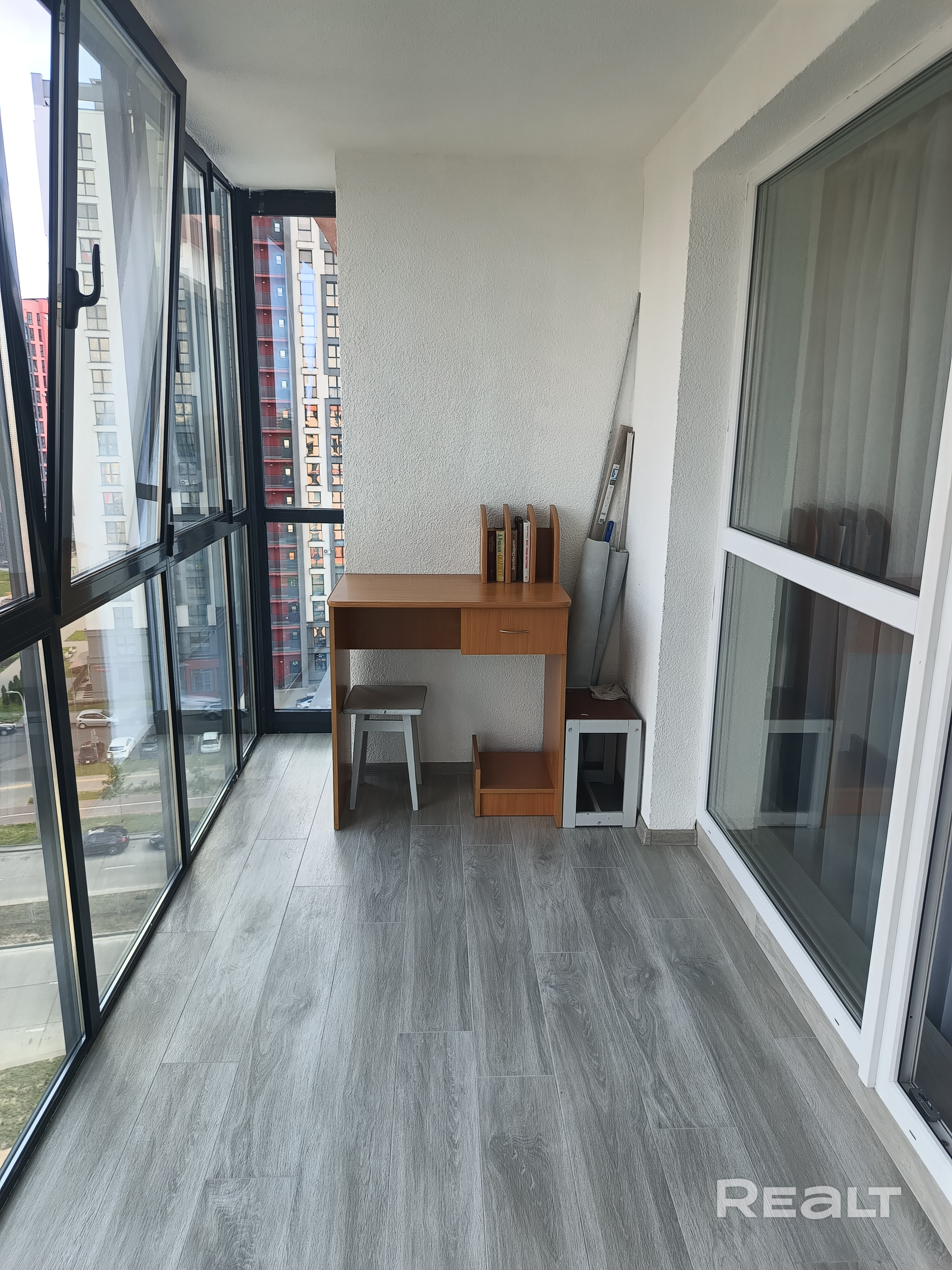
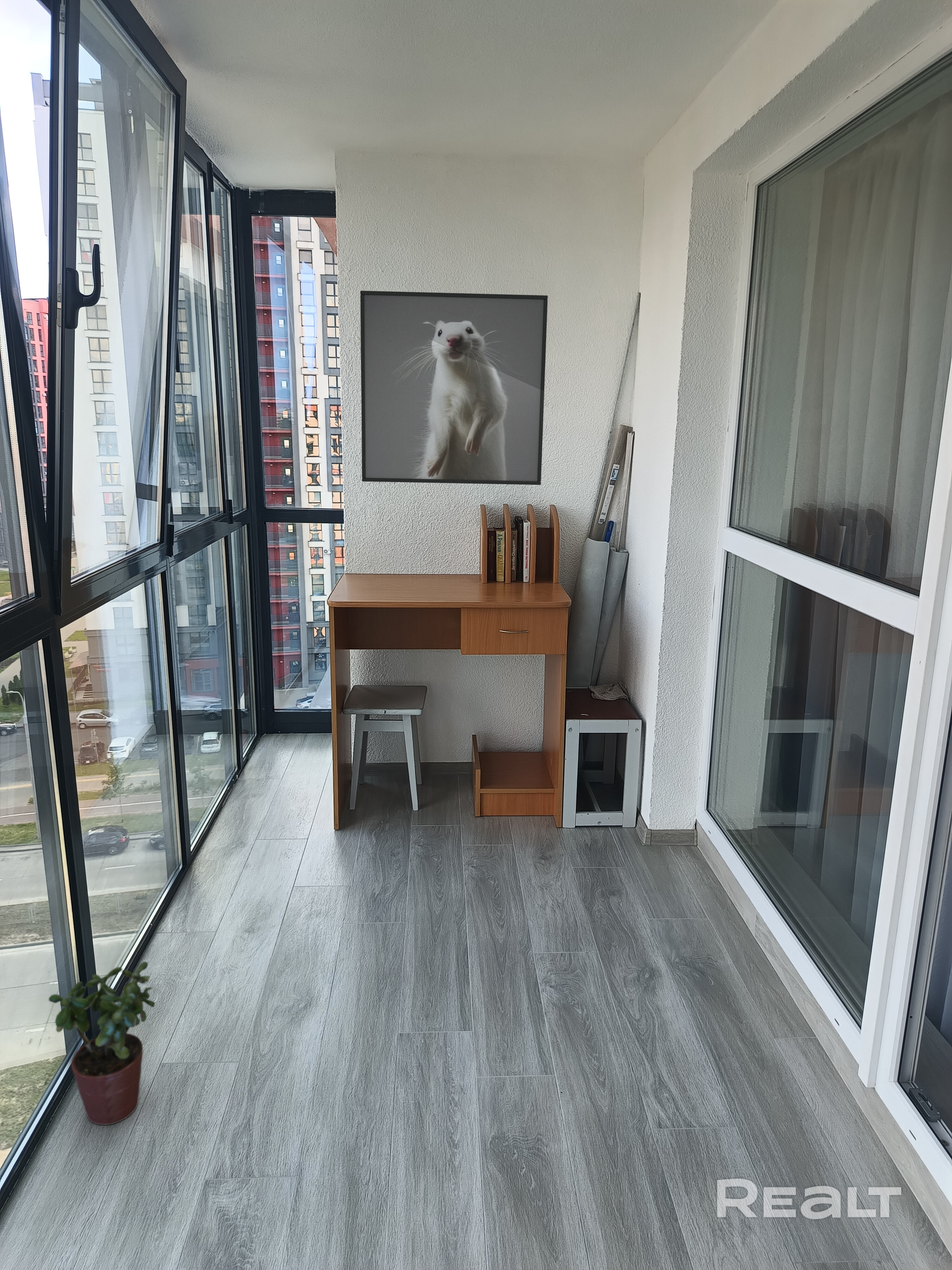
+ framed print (453, 390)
+ potted plant (102, 1045)
